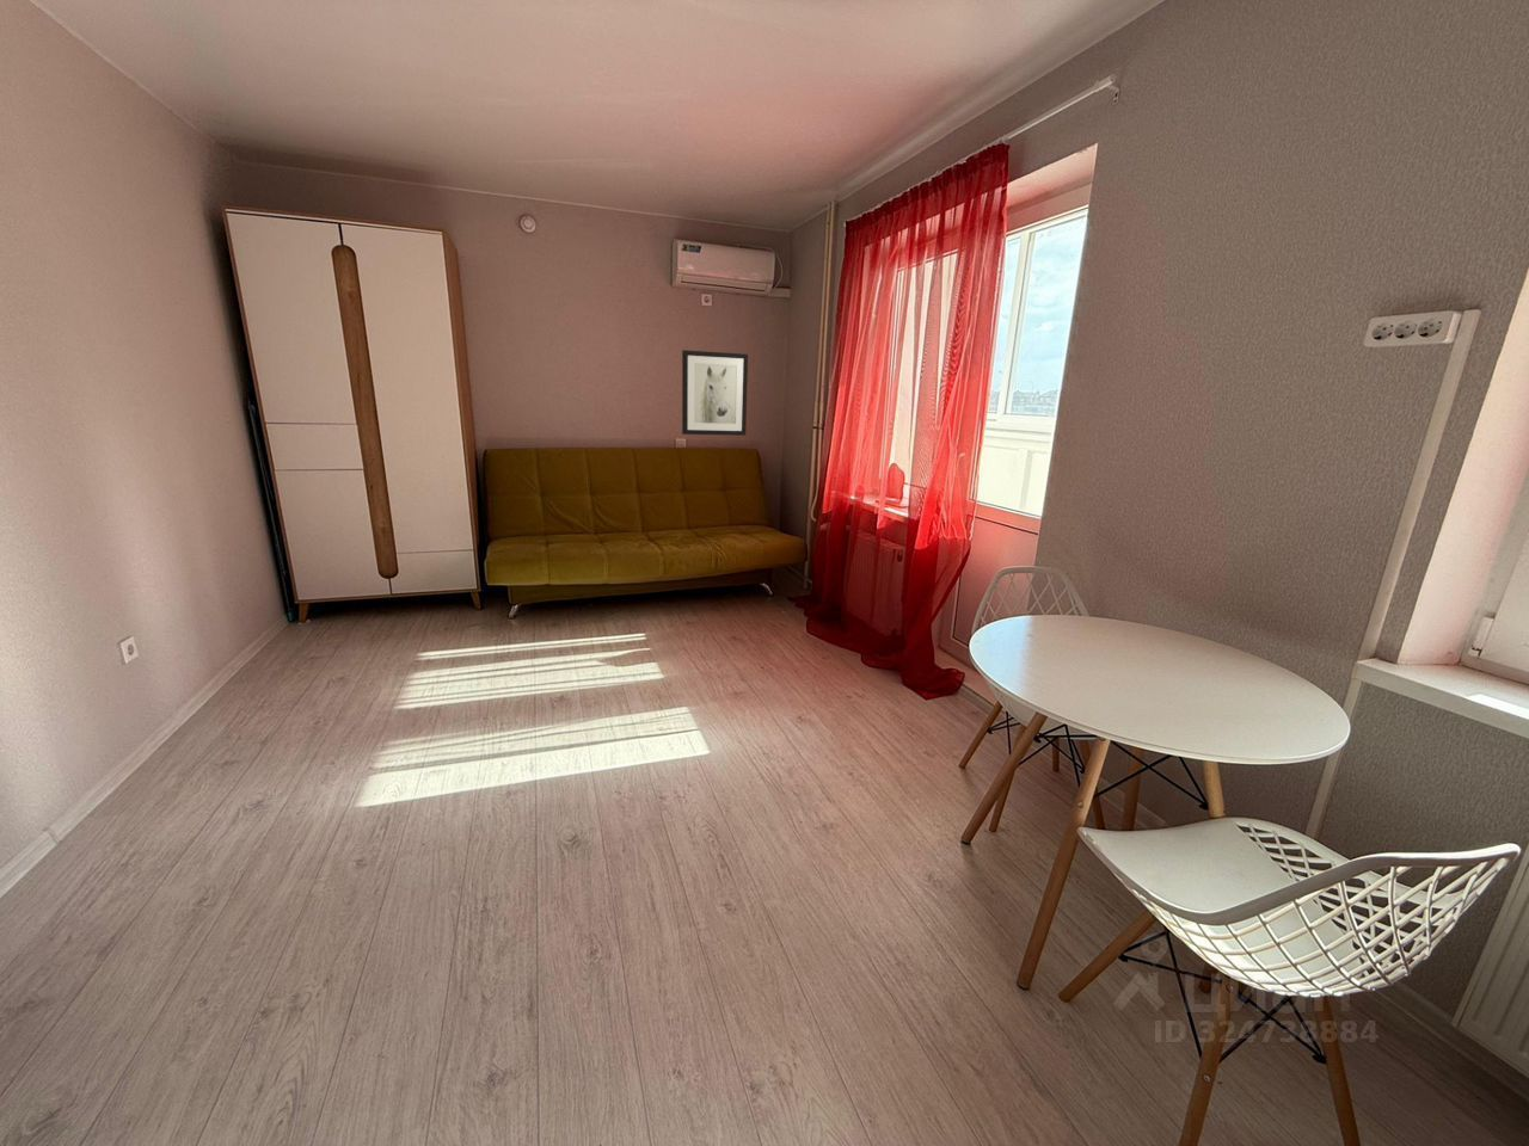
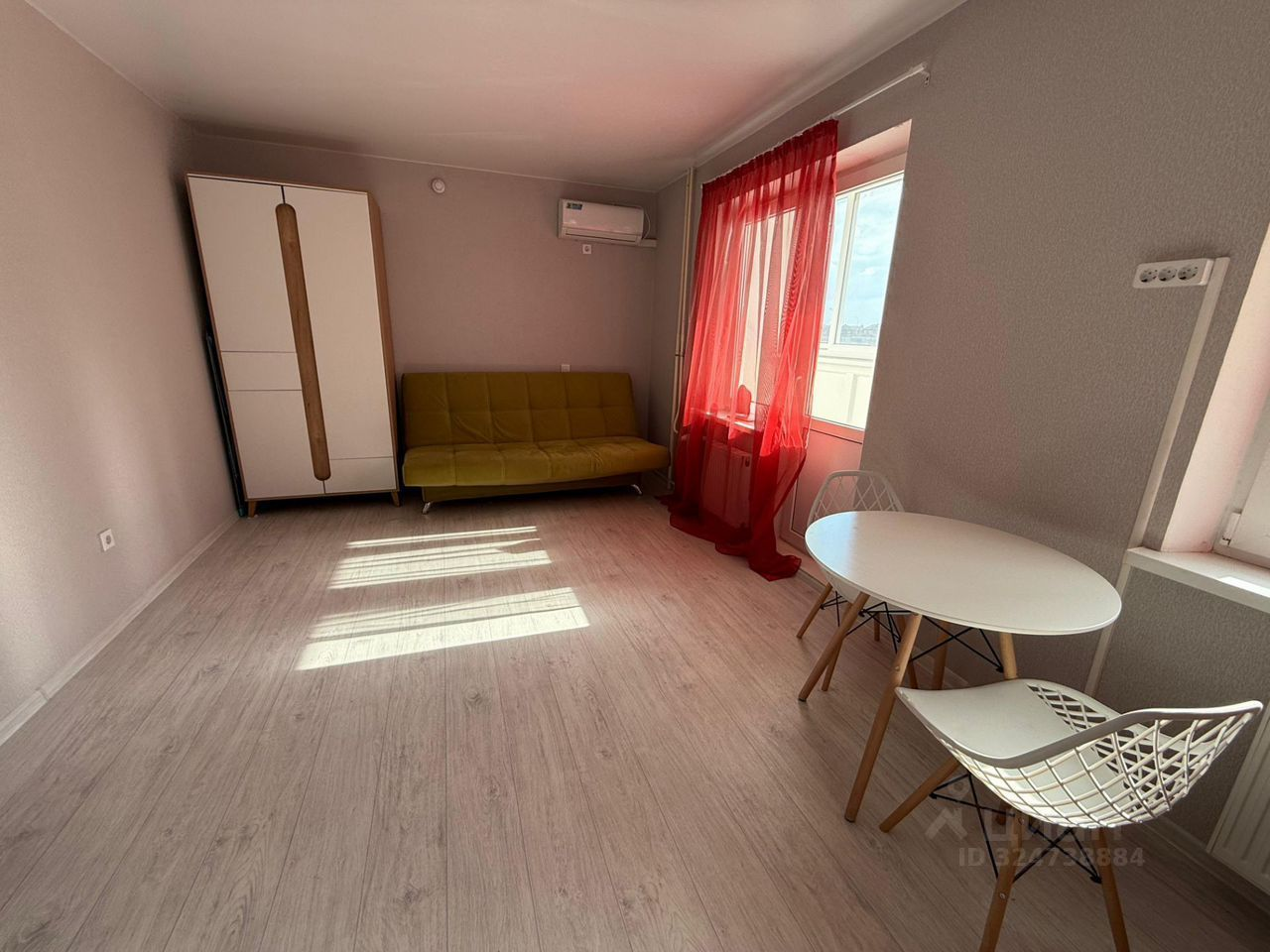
- wall art (714, 394)
